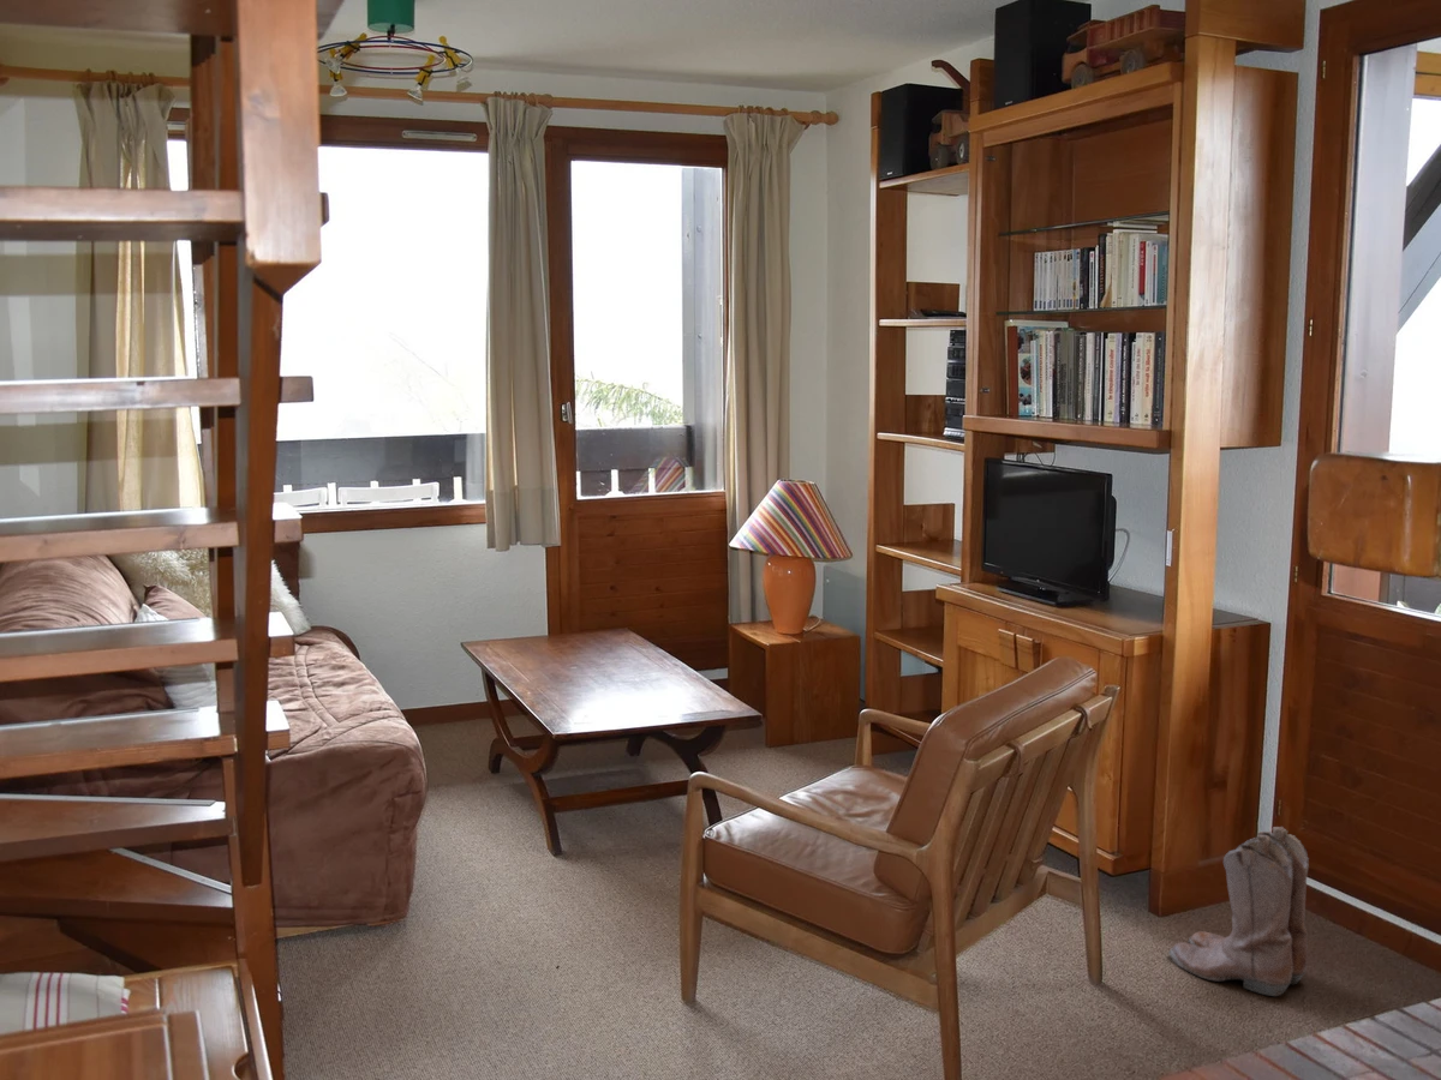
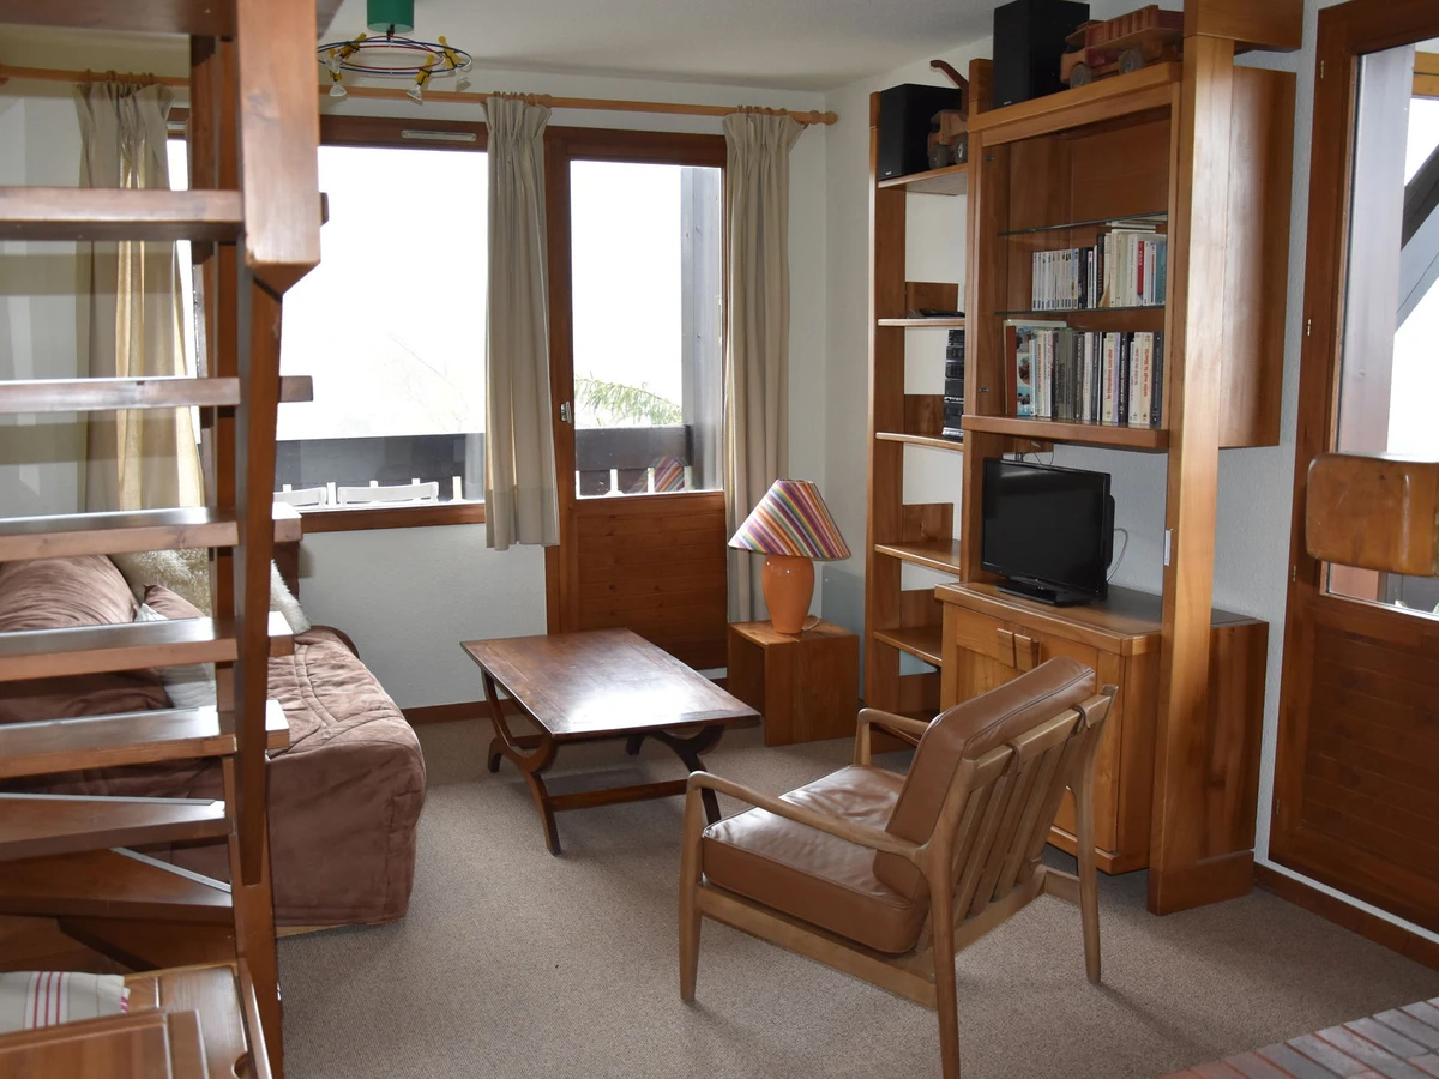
- boots (1238, 899)
